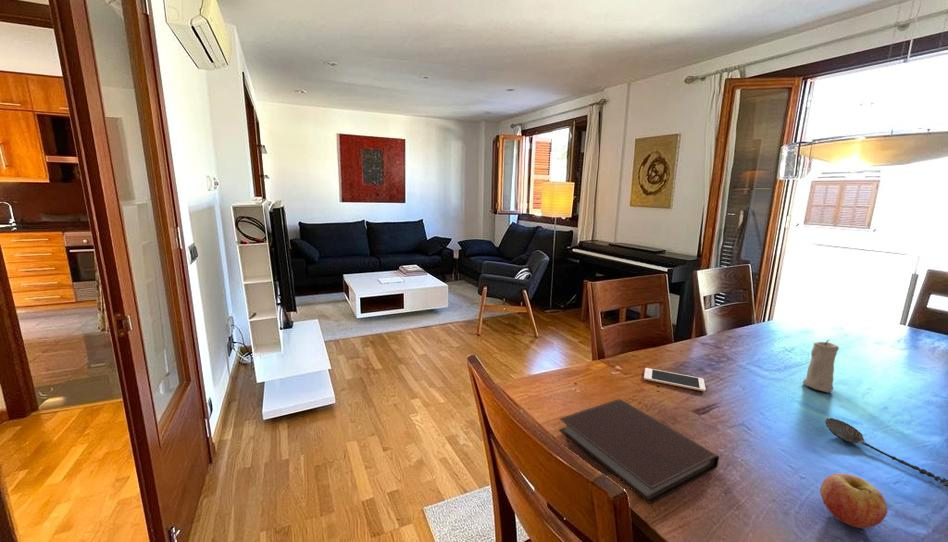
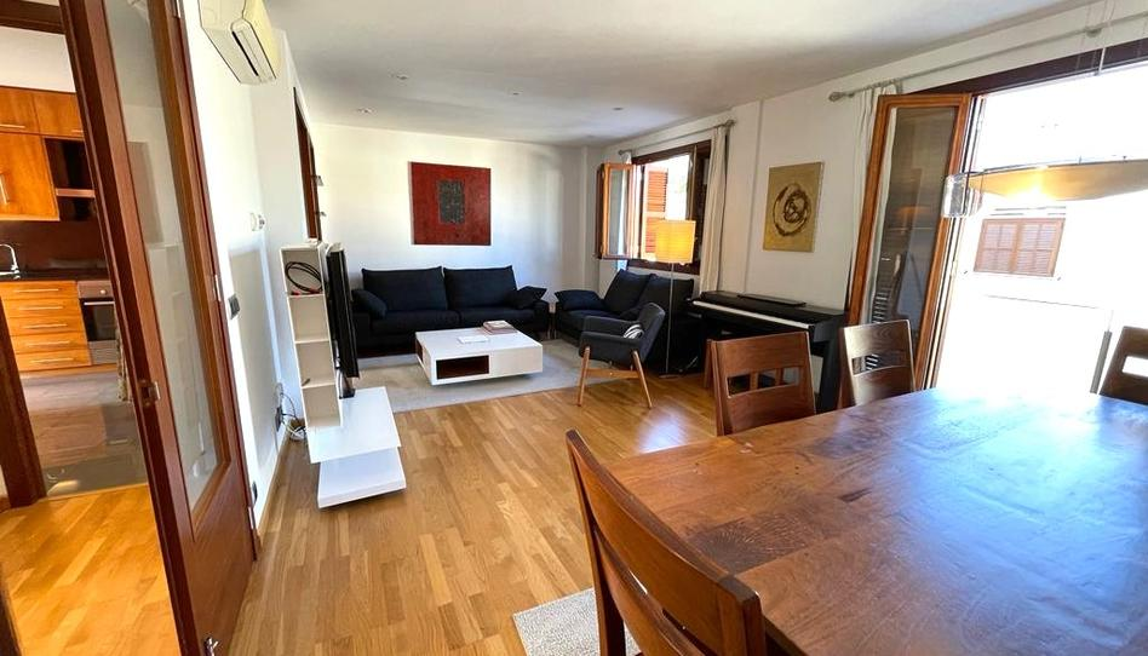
- spoon (885, 453)
- candle (822, 363)
- notebook (633, 441)
- cell phone (673, 379)
- fruit (852, 499)
